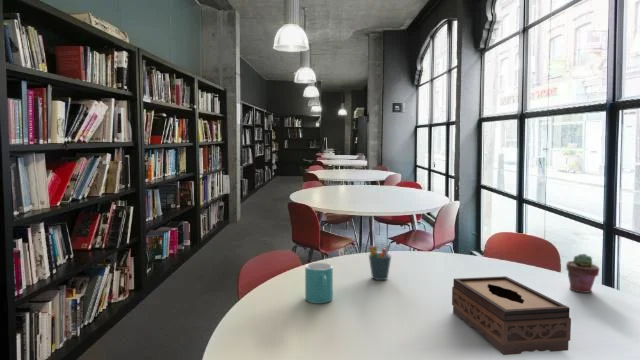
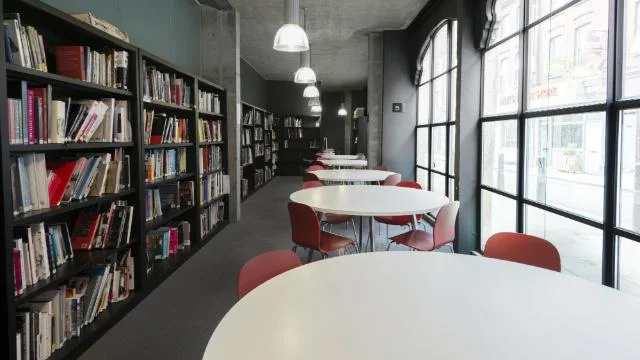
- mug (320, 284)
- pen holder (379, 260)
- tissue box (504, 310)
- potted succulent (582, 272)
